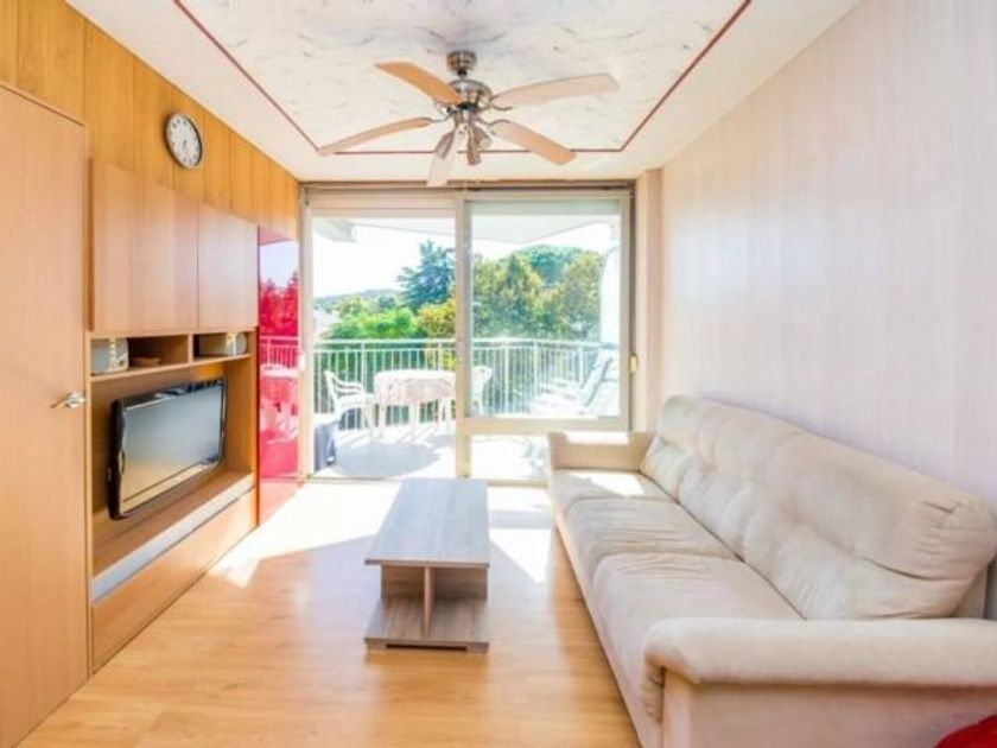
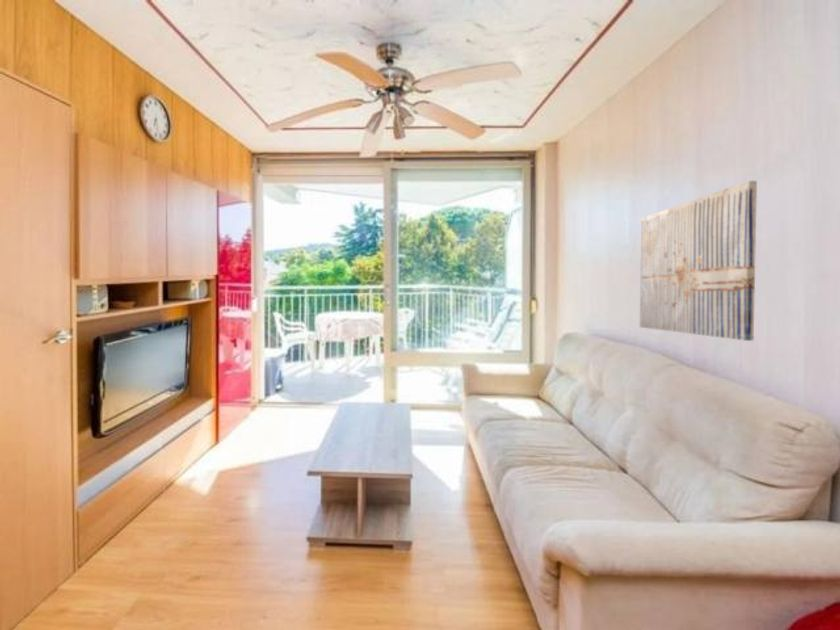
+ wall art (686, 268)
